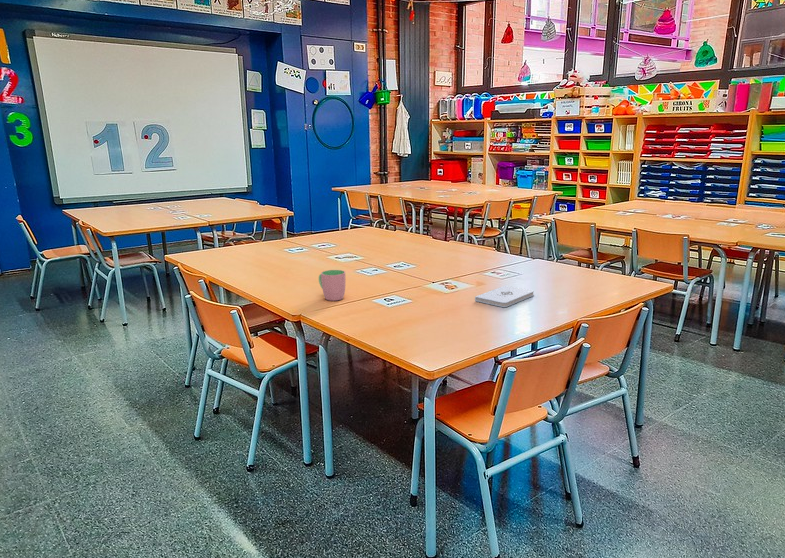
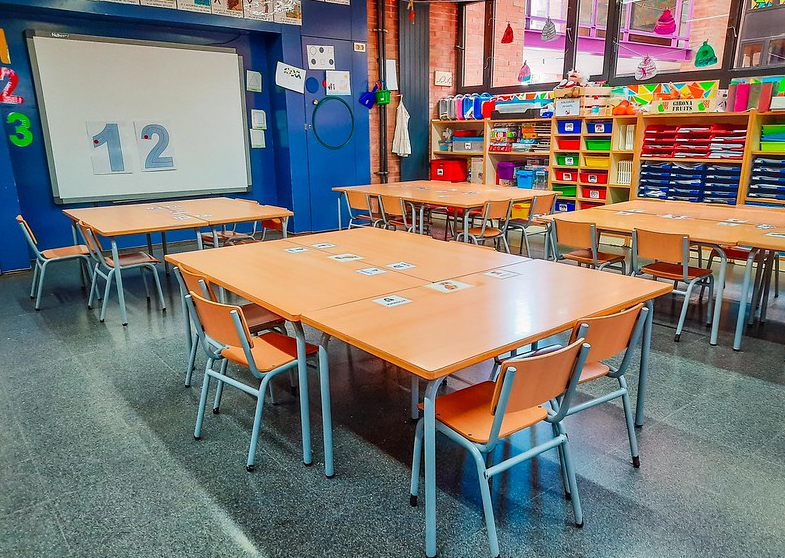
- notepad (505, 295)
- cup (330, 284)
